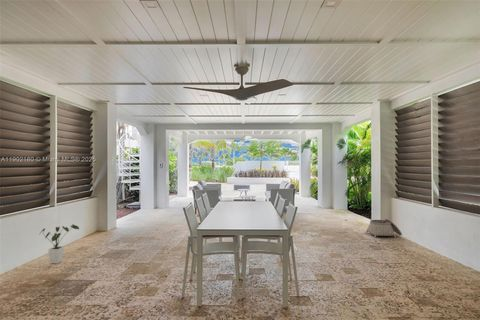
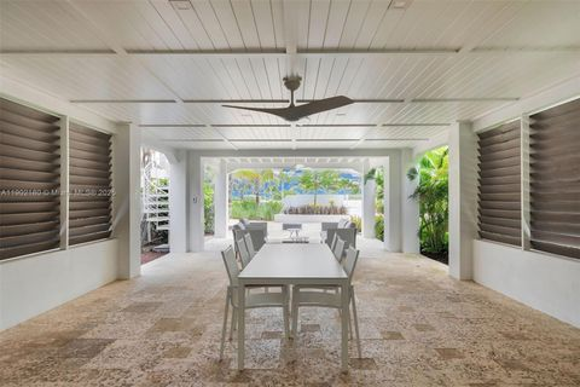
- basket (384, 227)
- house plant (58, 243)
